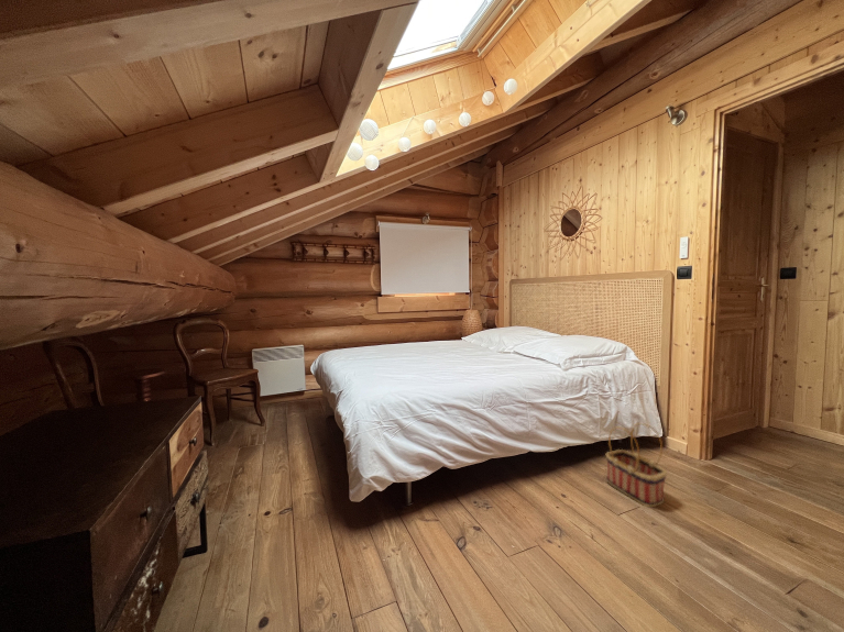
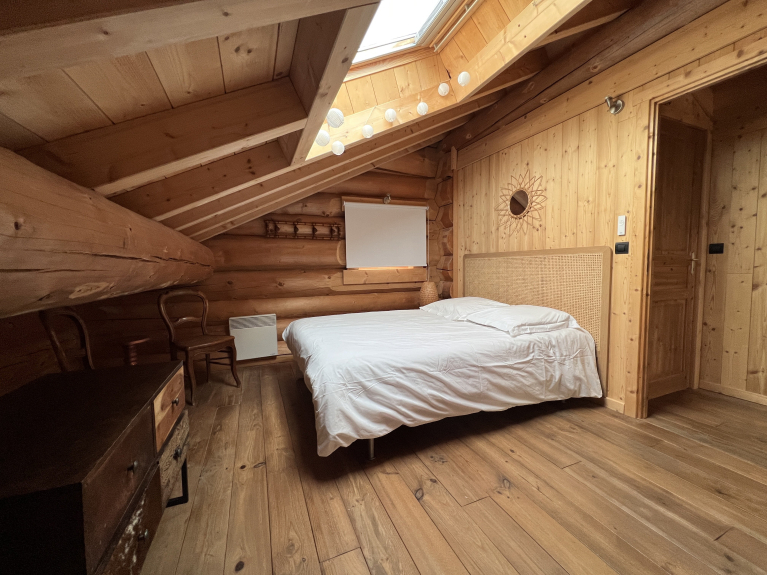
- basket (635, 458)
